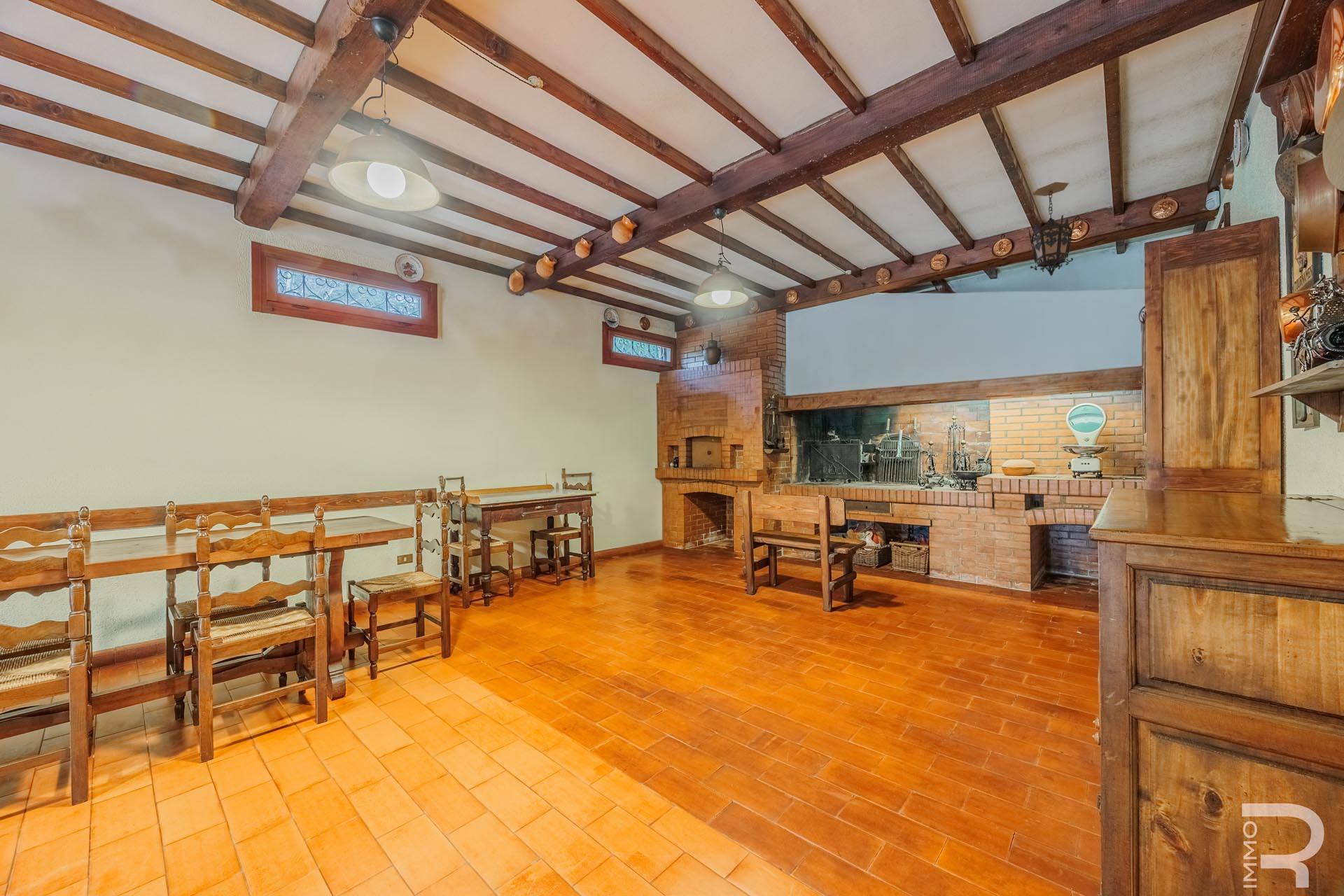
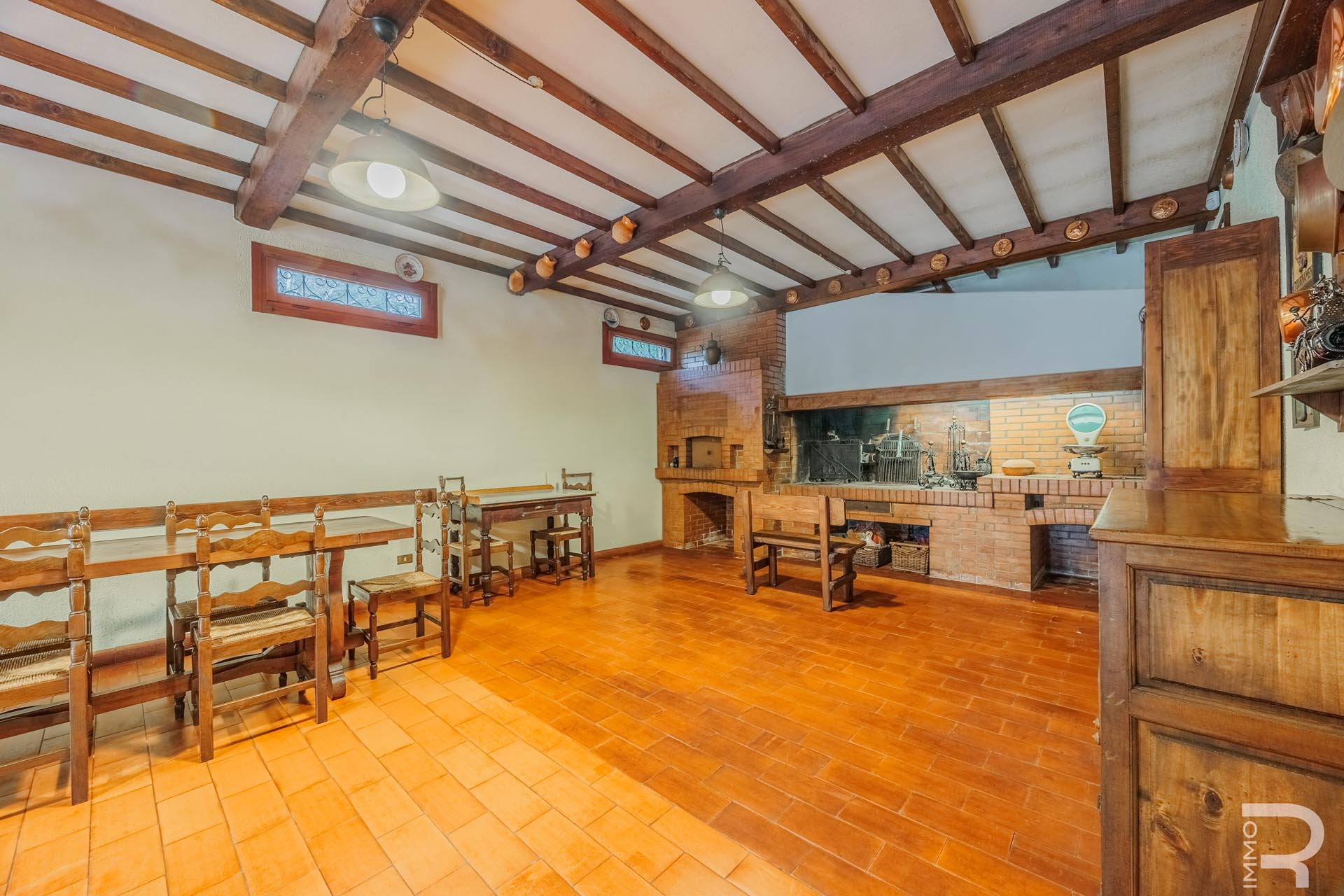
- hanging lantern (1051, 232)
